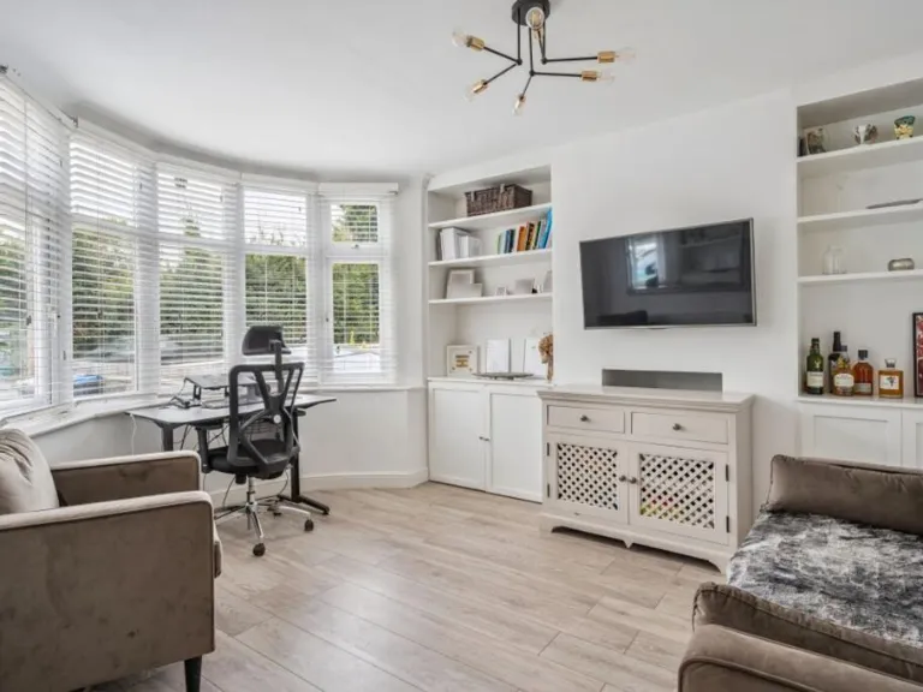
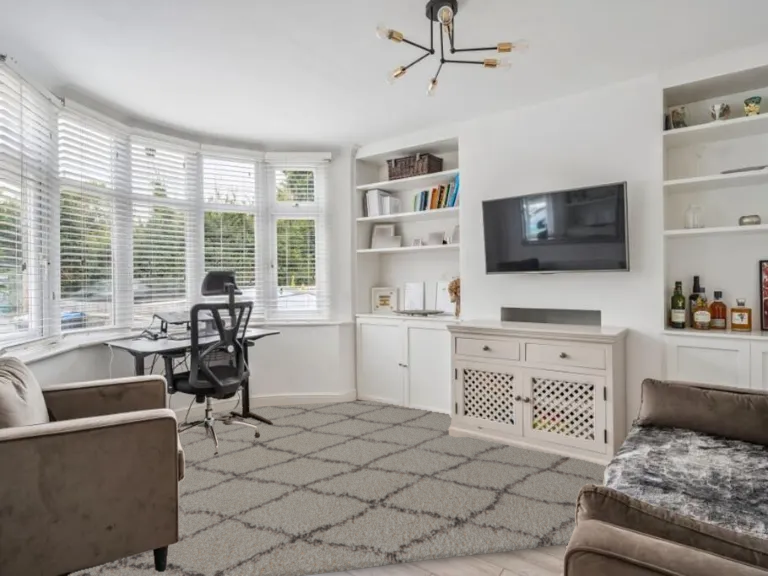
+ rug (380, 448)
